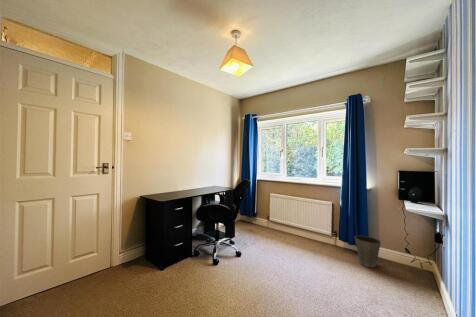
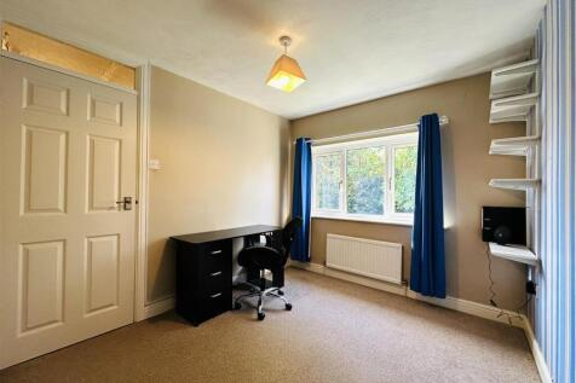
- waste basket (367, 251)
